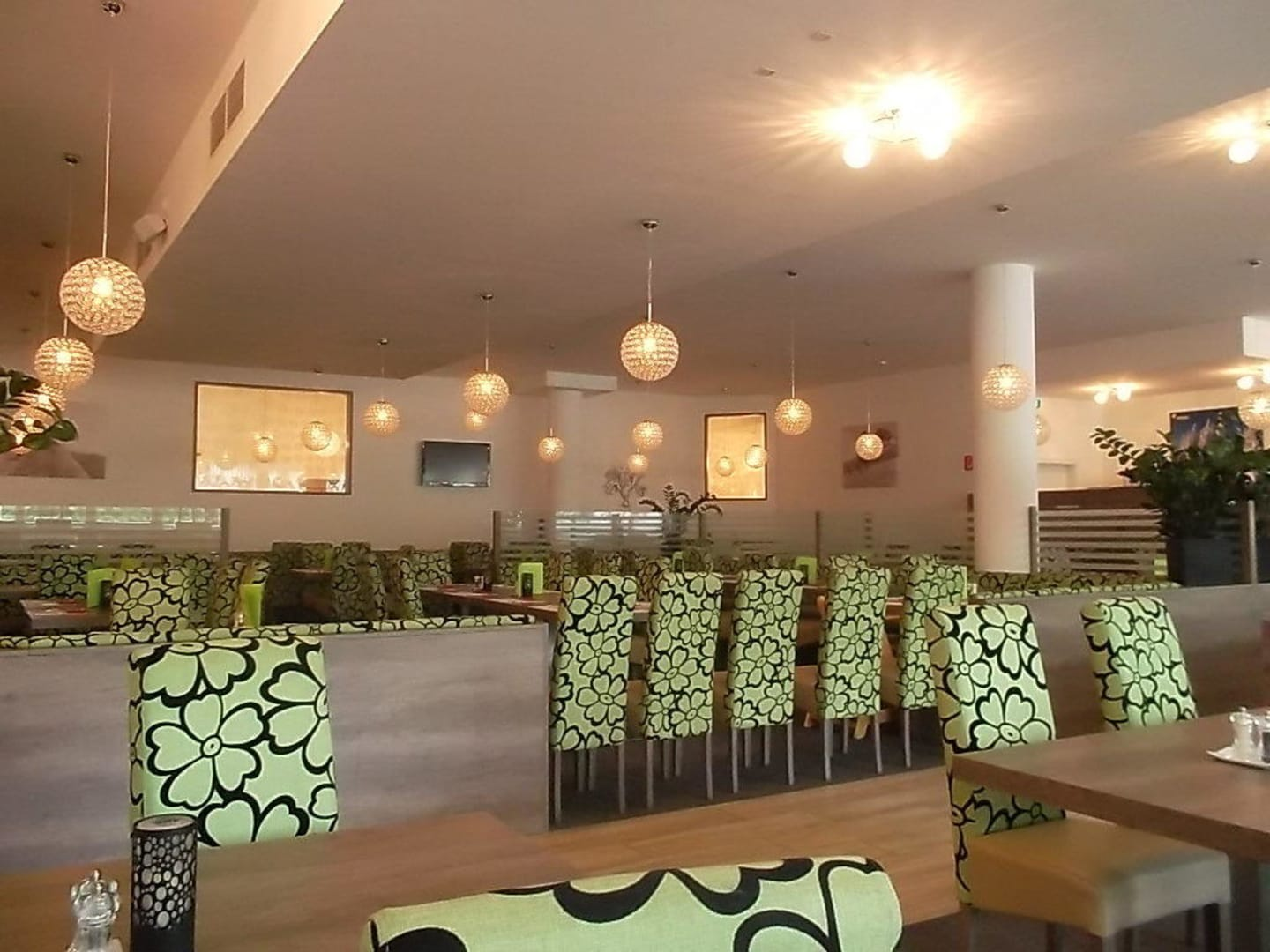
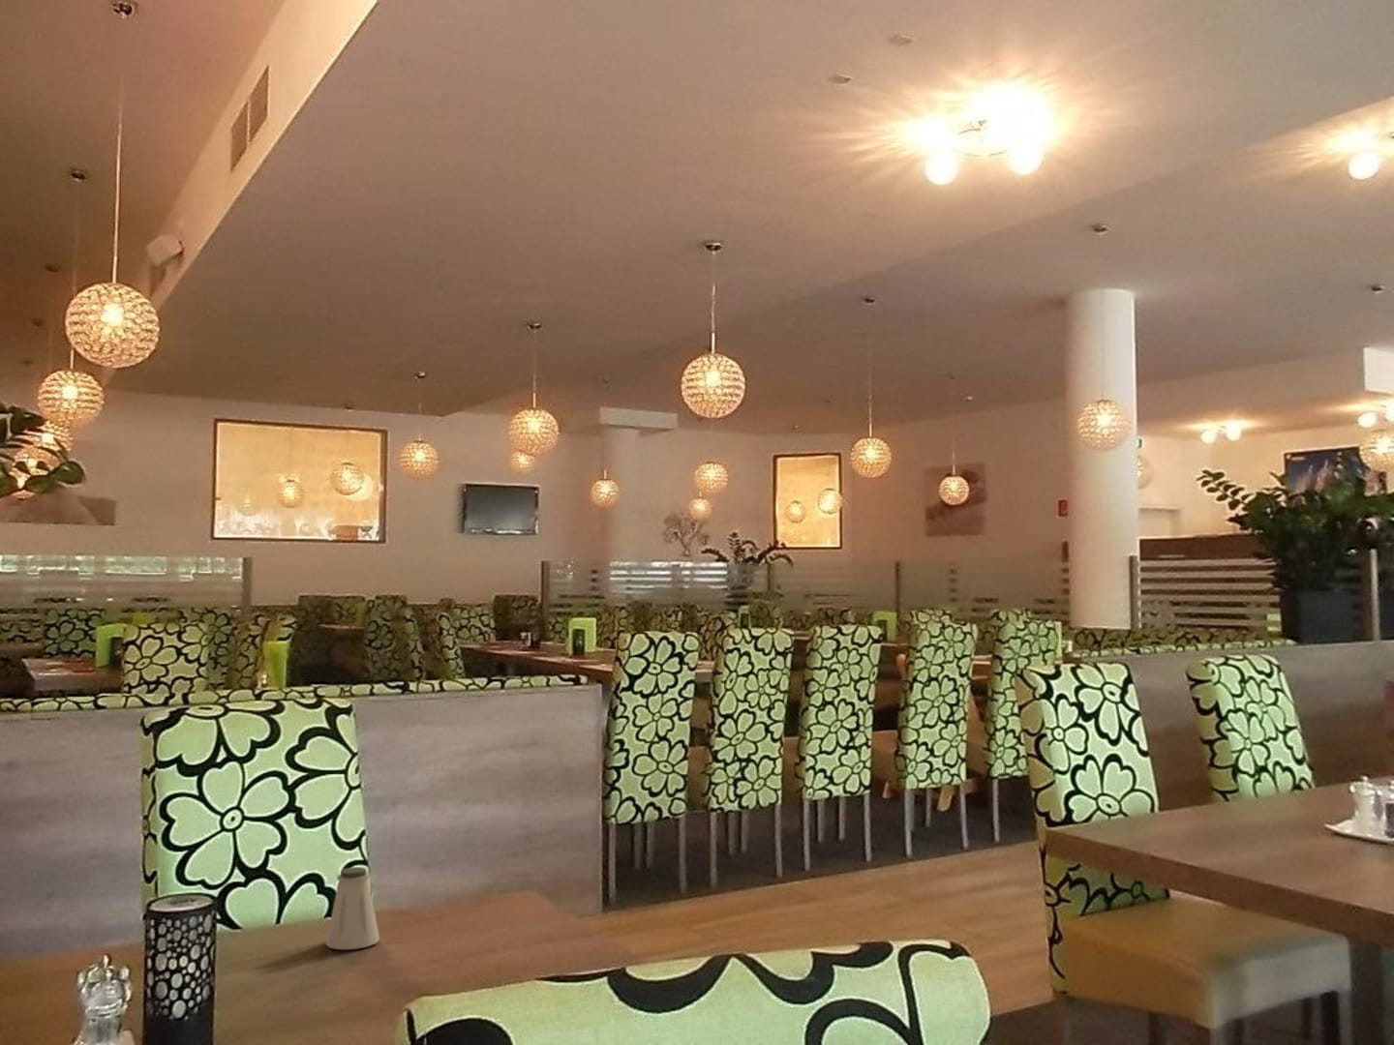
+ saltshaker (352, 906)
